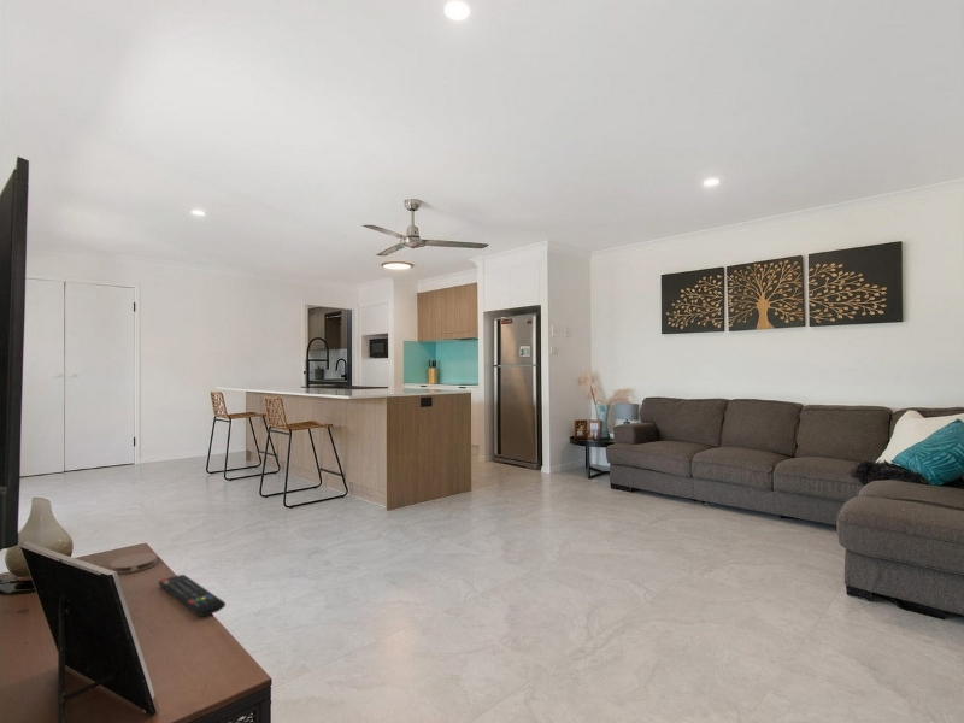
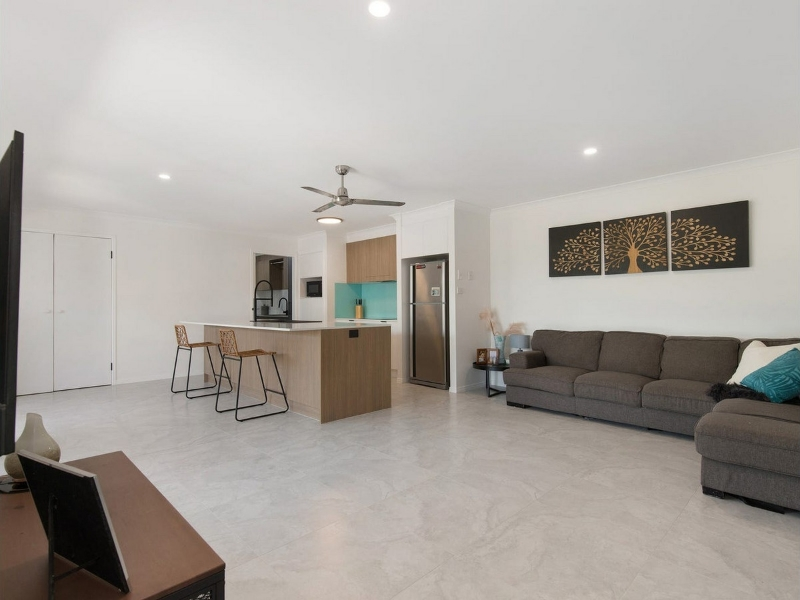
- coaster (134, 563)
- remote control (189, 594)
